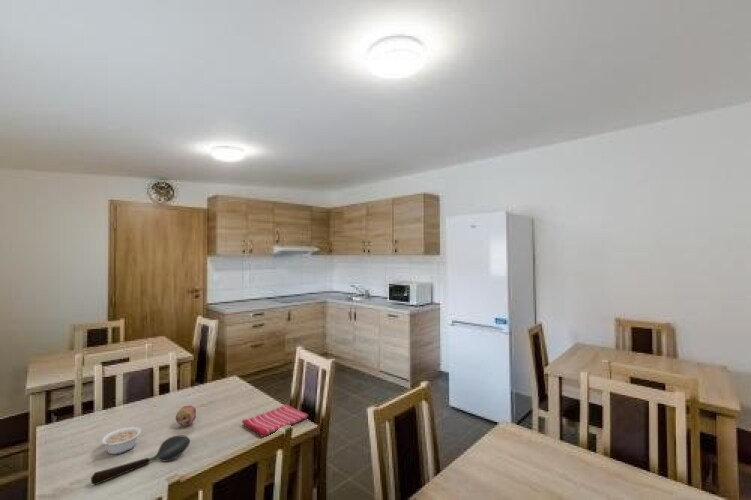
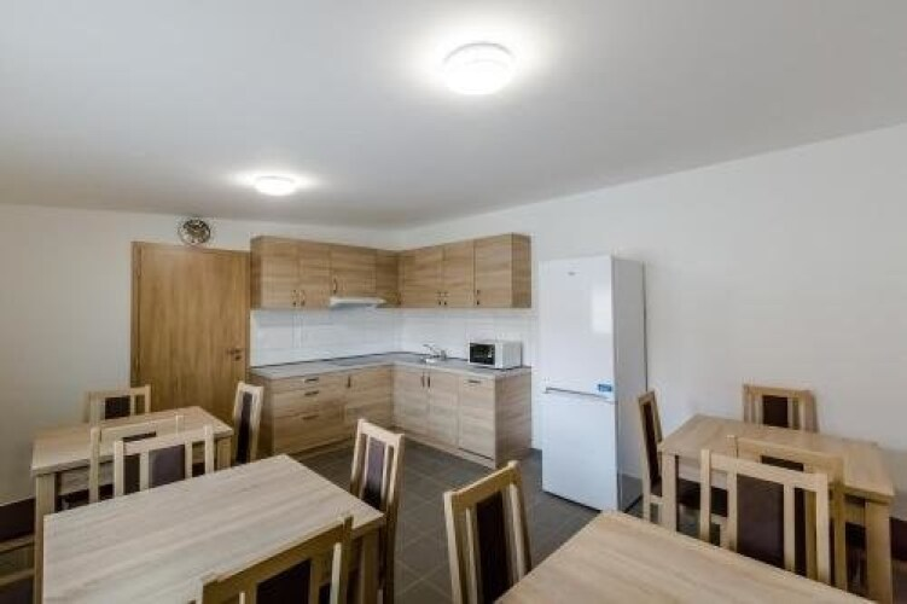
- legume (121, 440)
- fruit (186, 415)
- dish towel (275, 418)
- spoon (144, 459)
